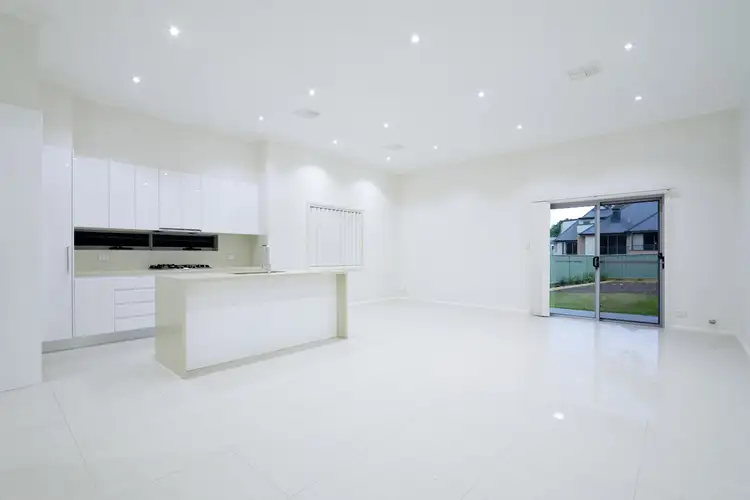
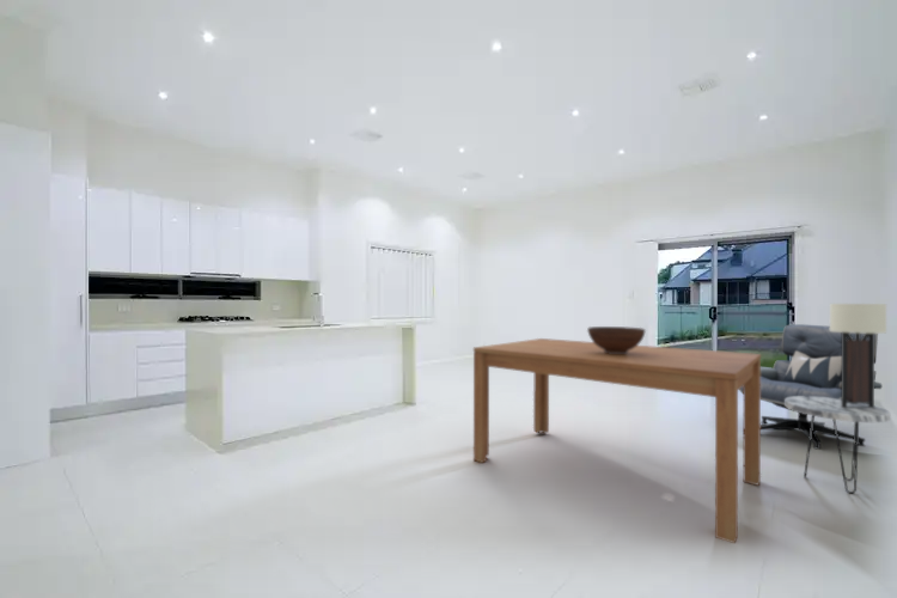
+ fruit bowl (615, 340)
+ lounge chair (806, 380)
+ wall sconce (856, 355)
+ dining table (611, 383)
+ side table (837, 444)
